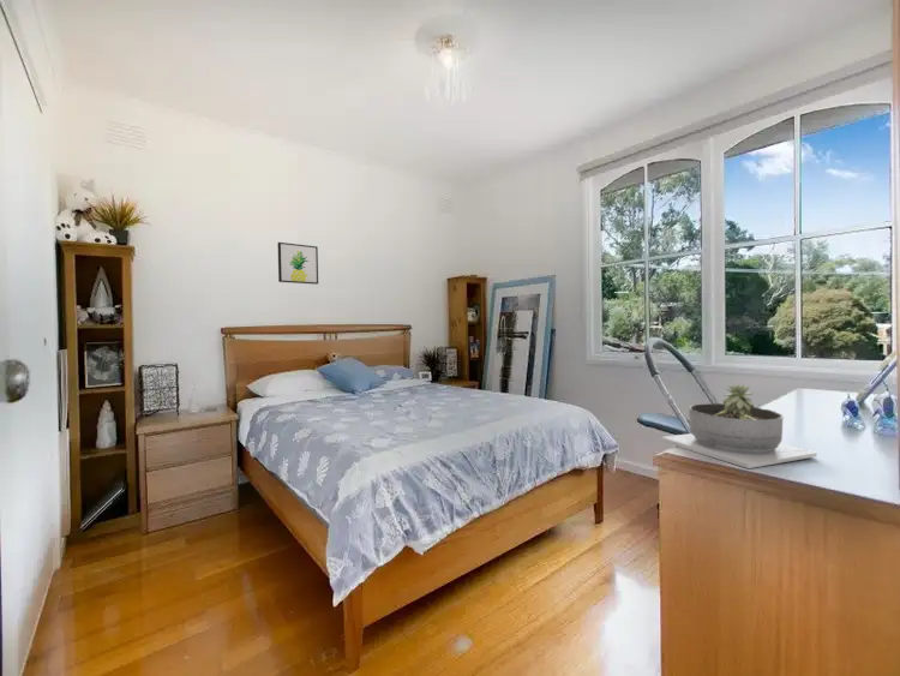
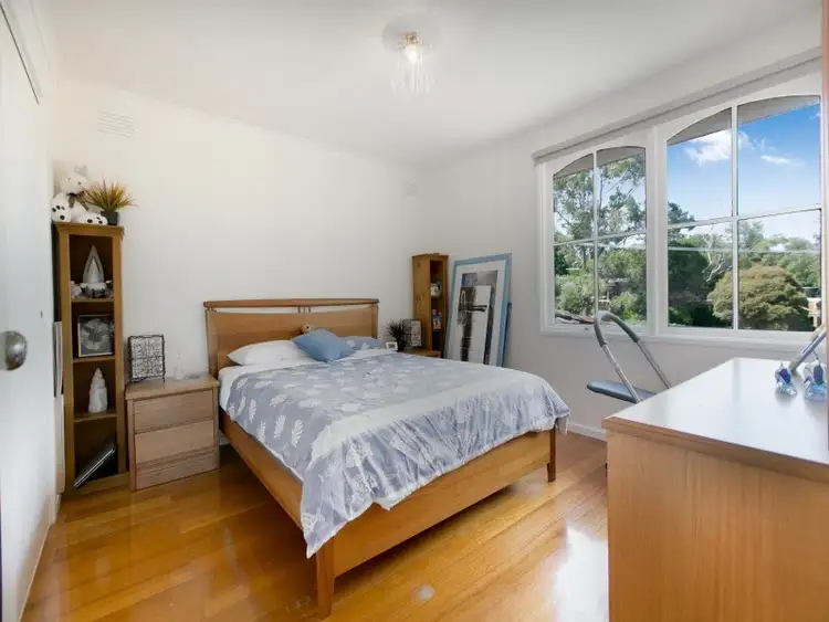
- succulent planter (733, 415)
- wall art (298, 263)
